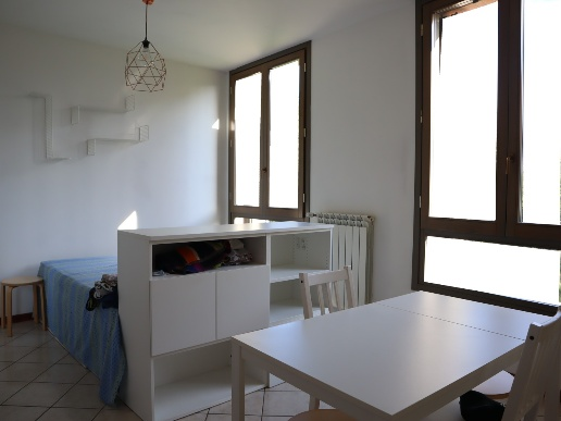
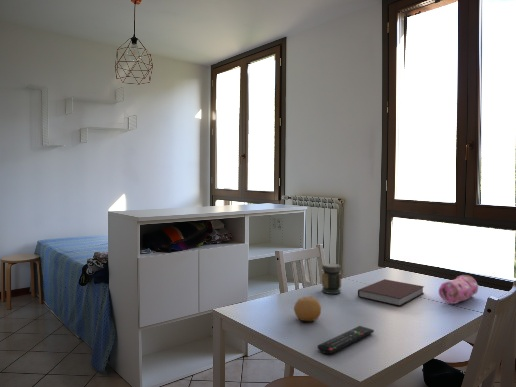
+ remote control (346, 339)
+ fruit (307, 308)
+ pencil case (458, 288)
+ notebook (391, 291)
+ jar (331, 278)
